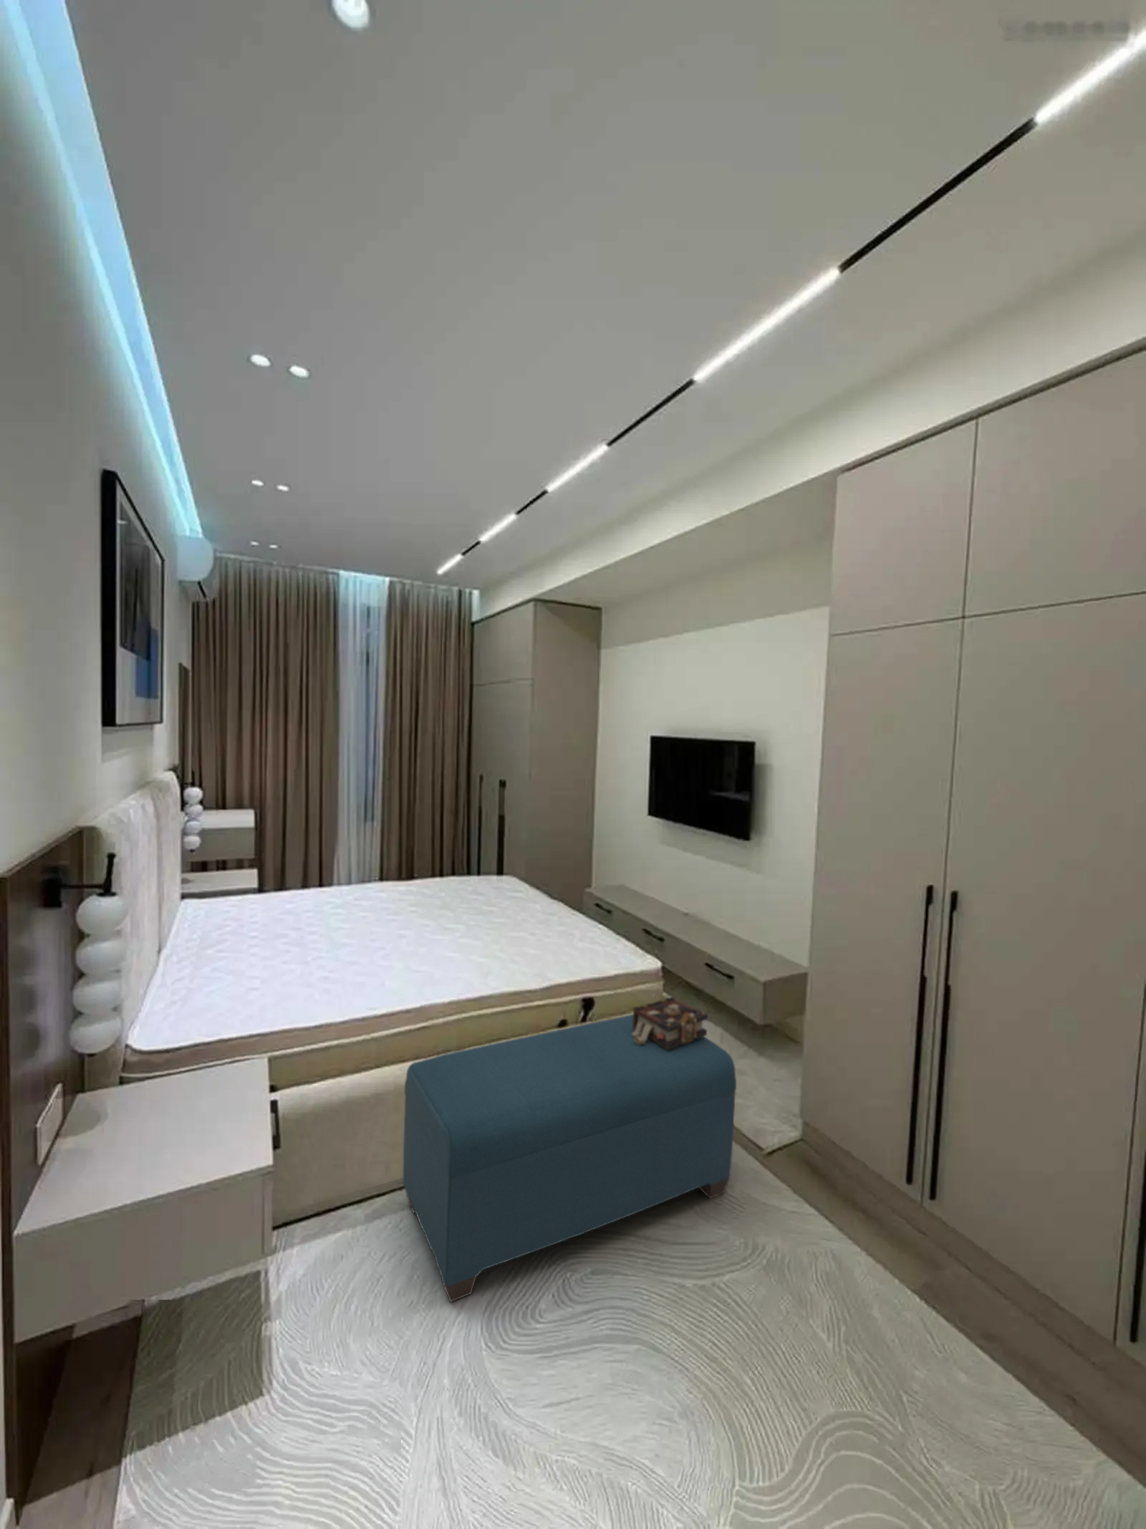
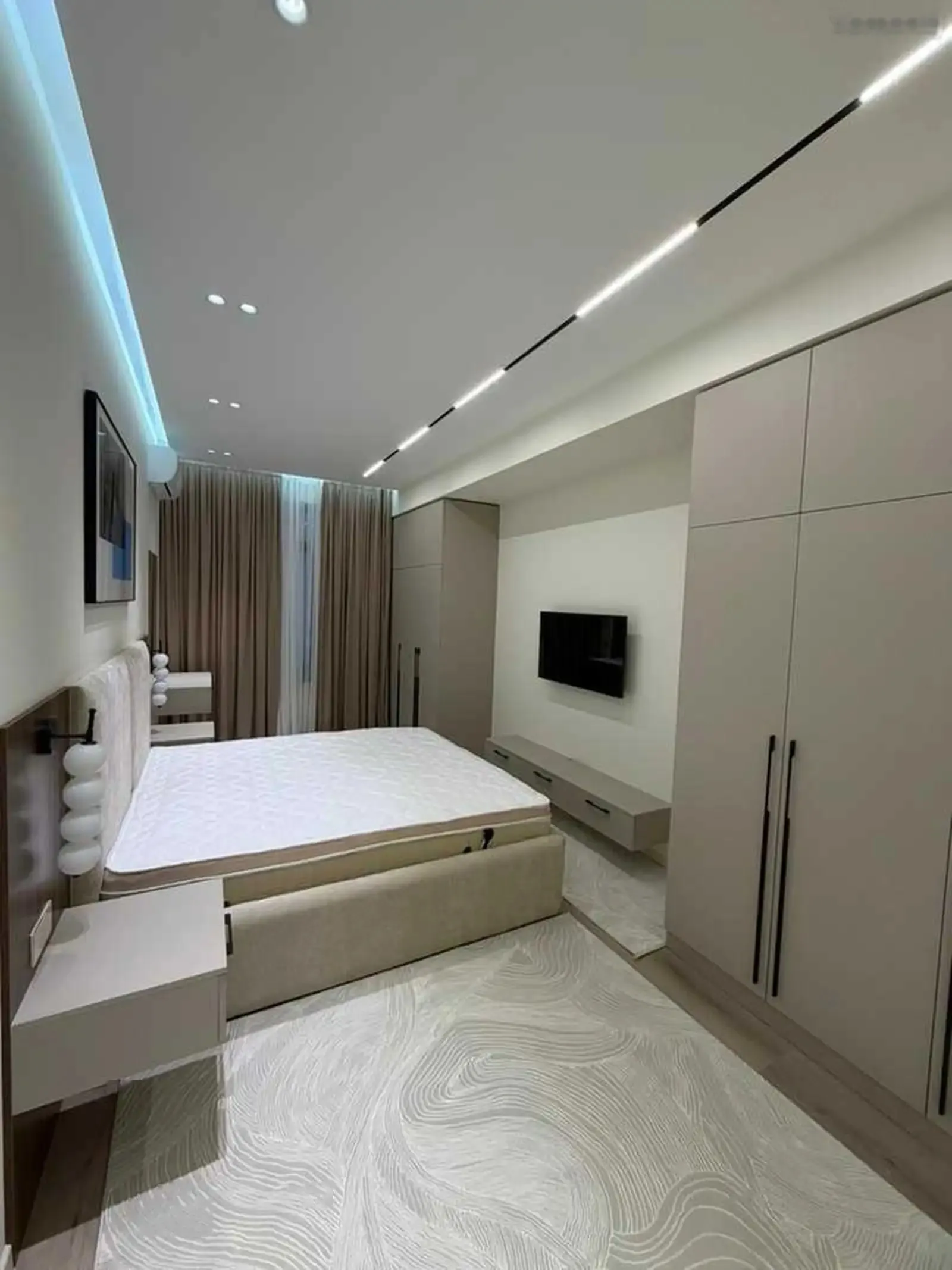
- bench (572, 1126)
- spell book (663, 1020)
